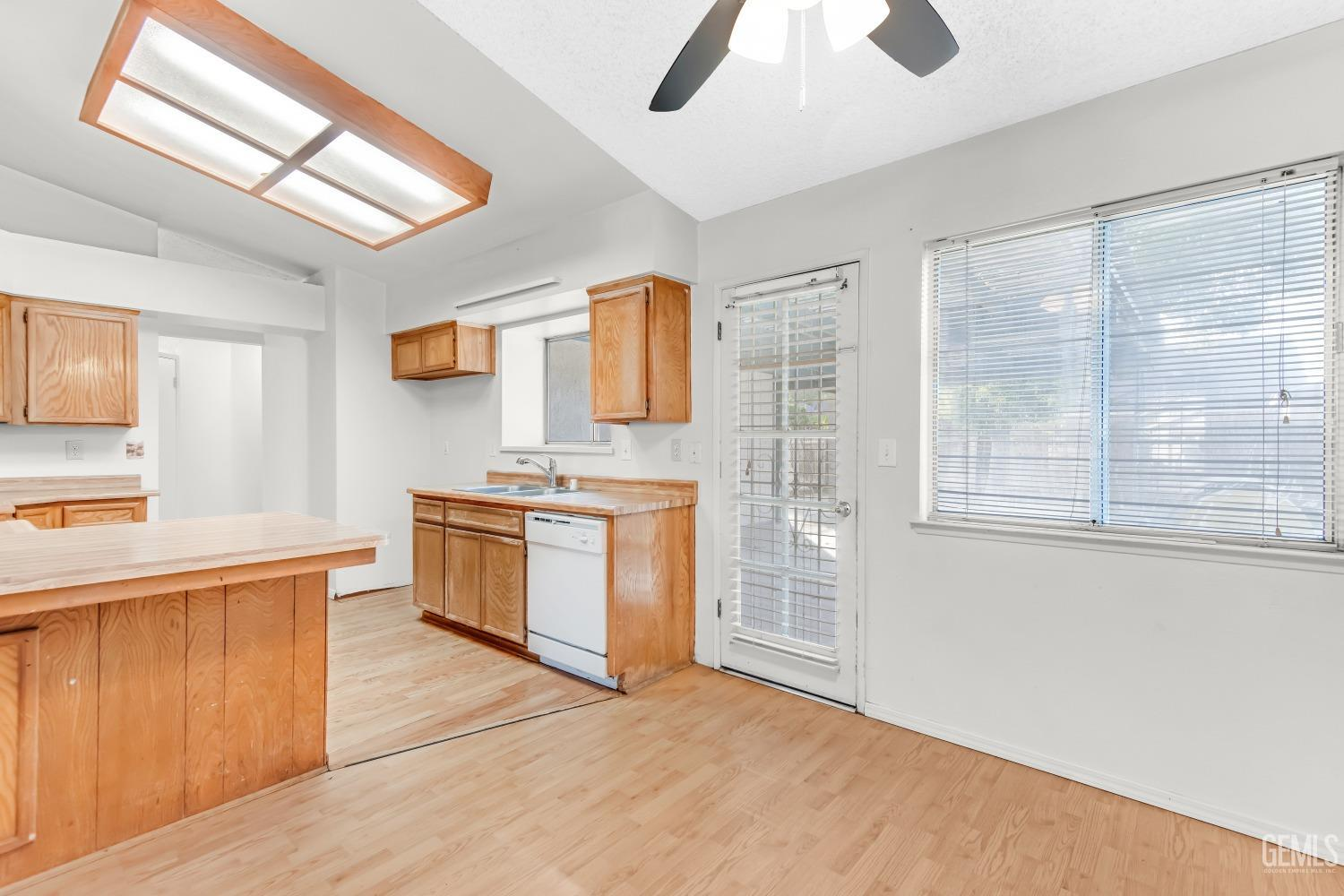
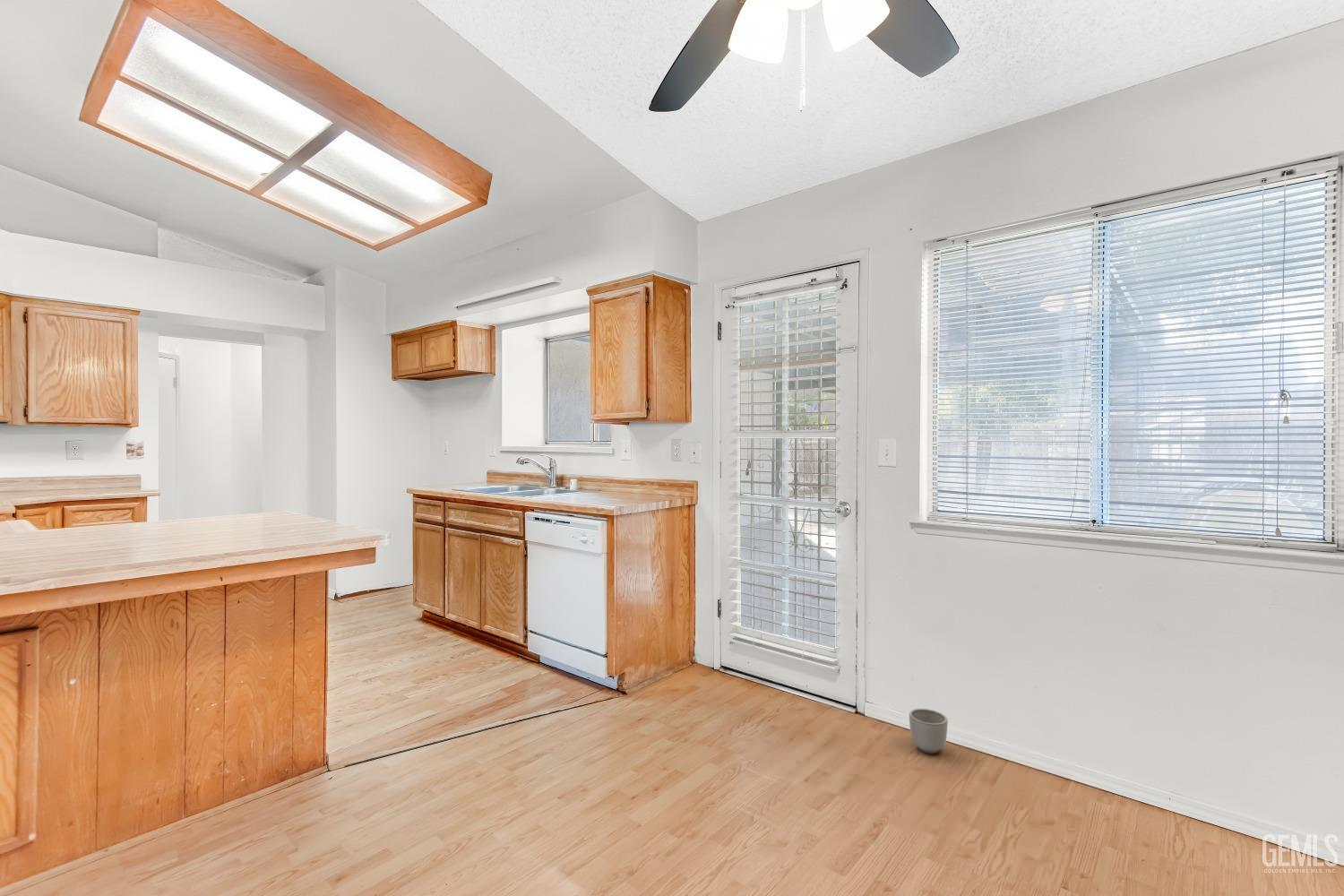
+ planter (927, 732)
